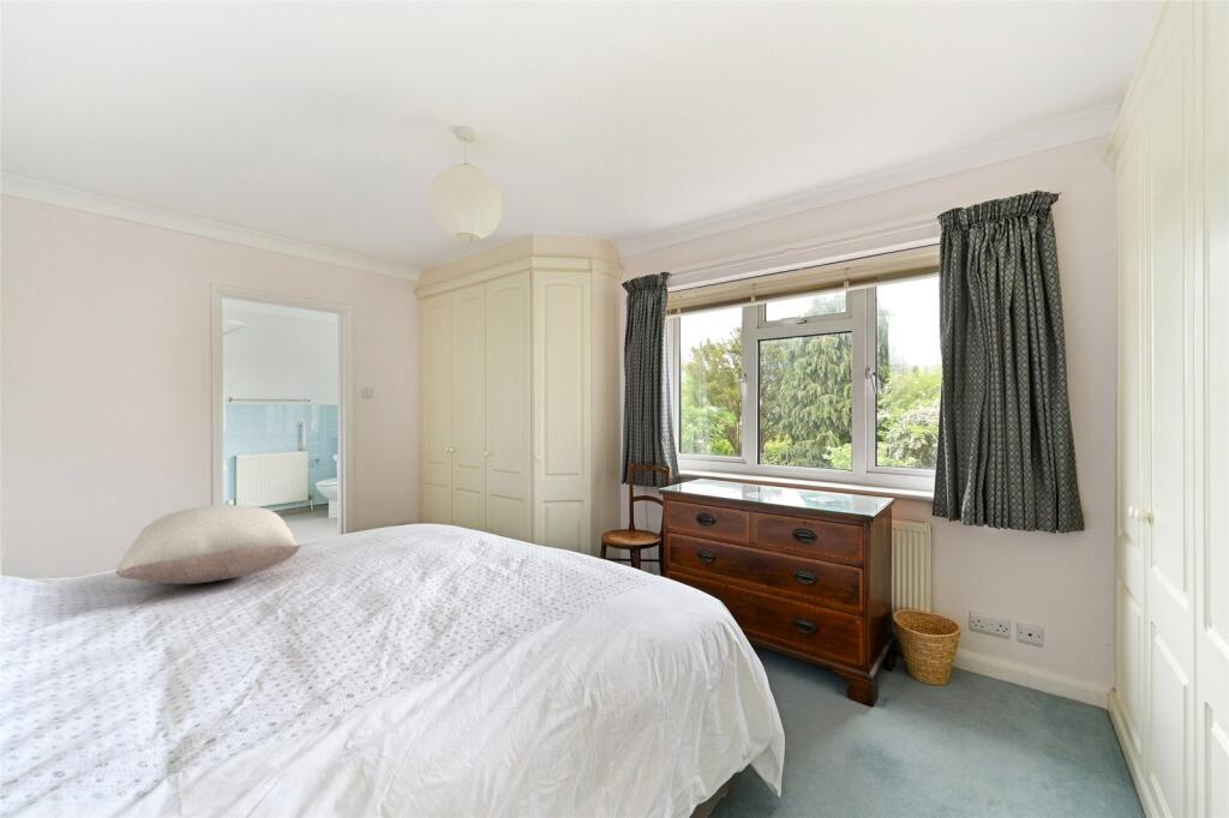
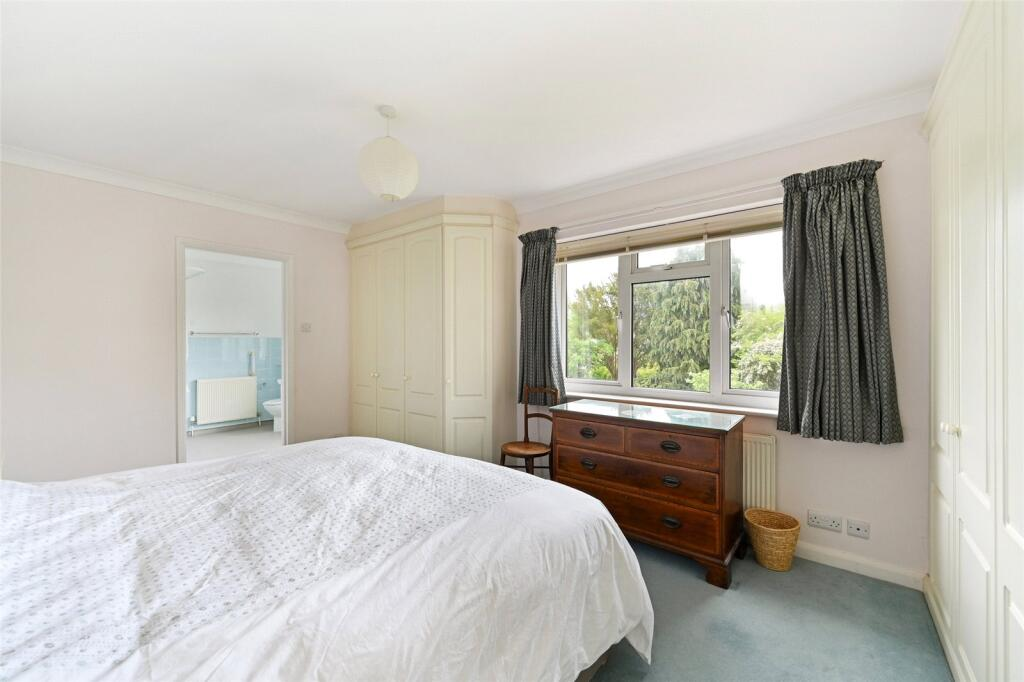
- pillow (216, 541)
